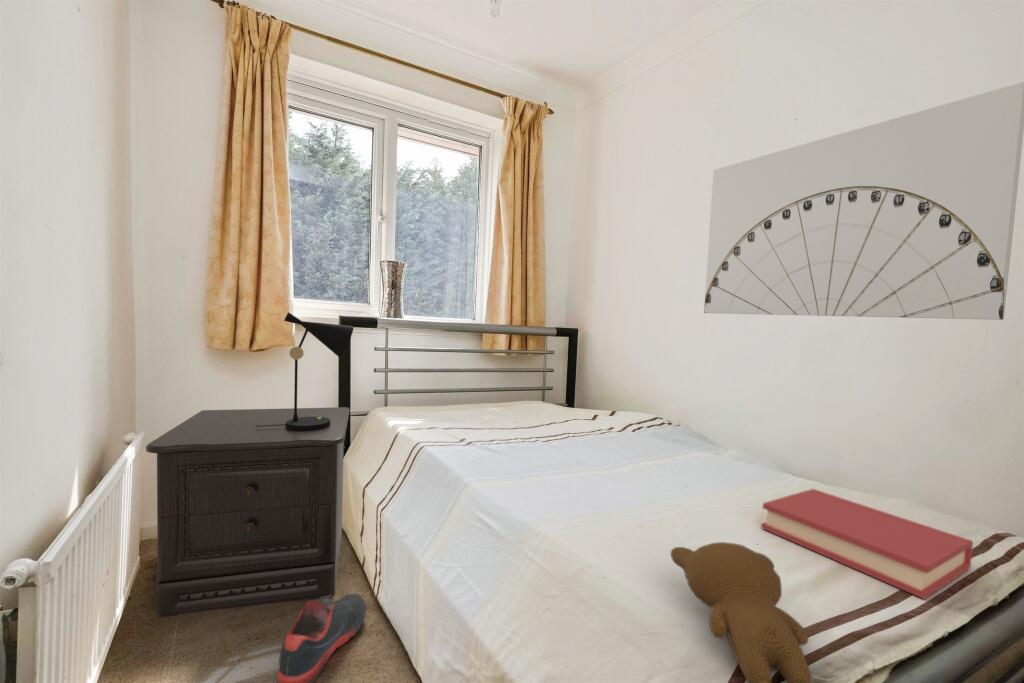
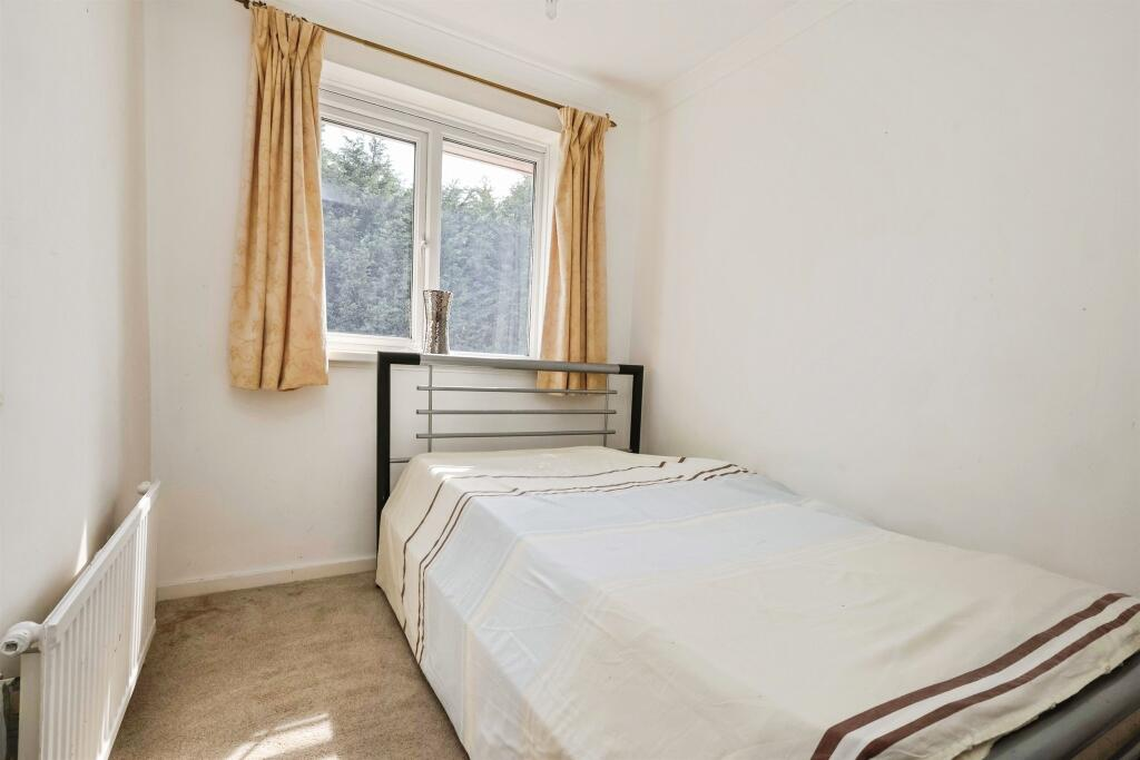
- teddy bear (745, 600)
- shoe (326, 620)
- table lamp (297, 366)
- wall art (825, 227)
- nightstand (264, 498)
- hardback book (859, 533)
